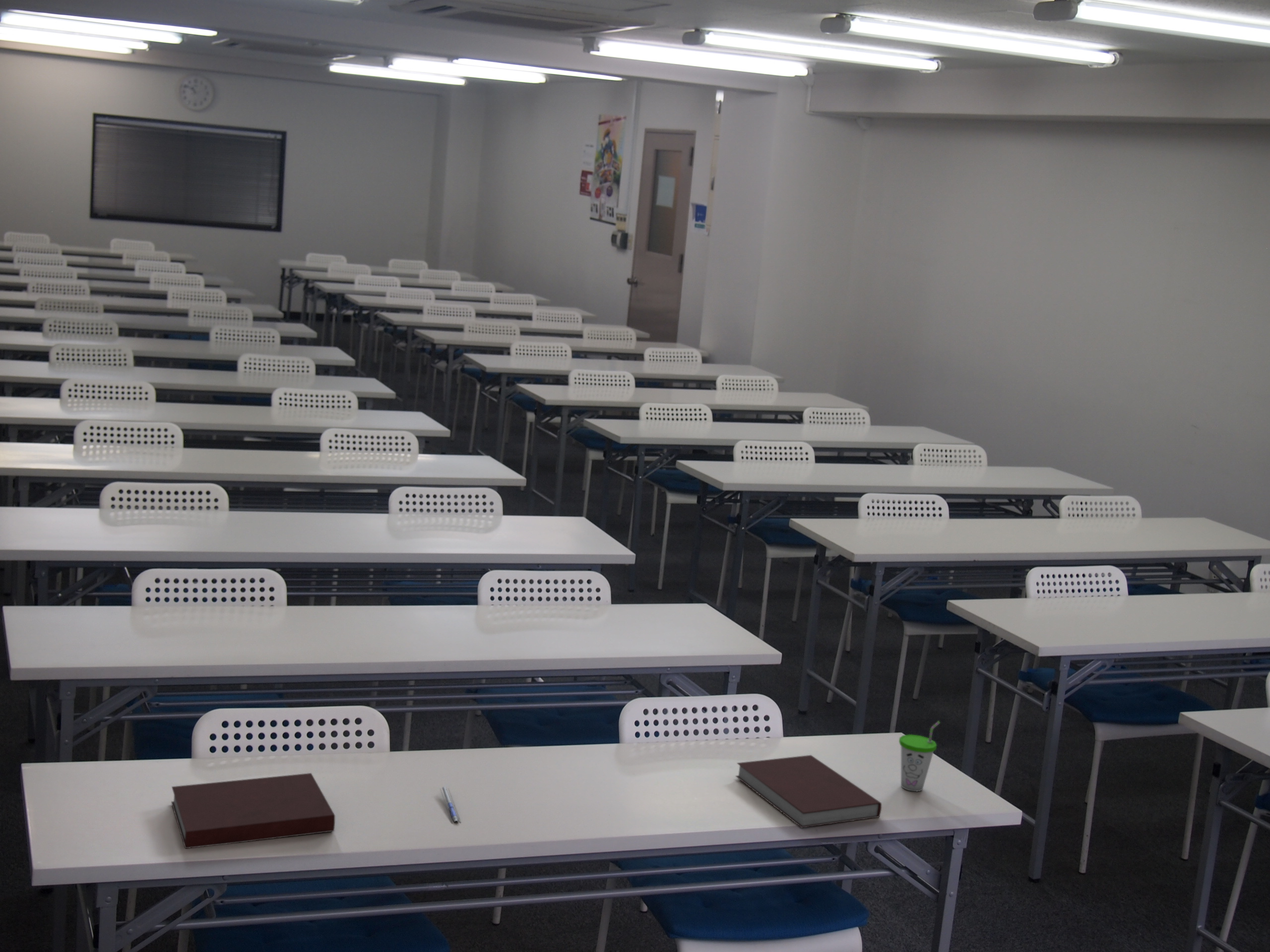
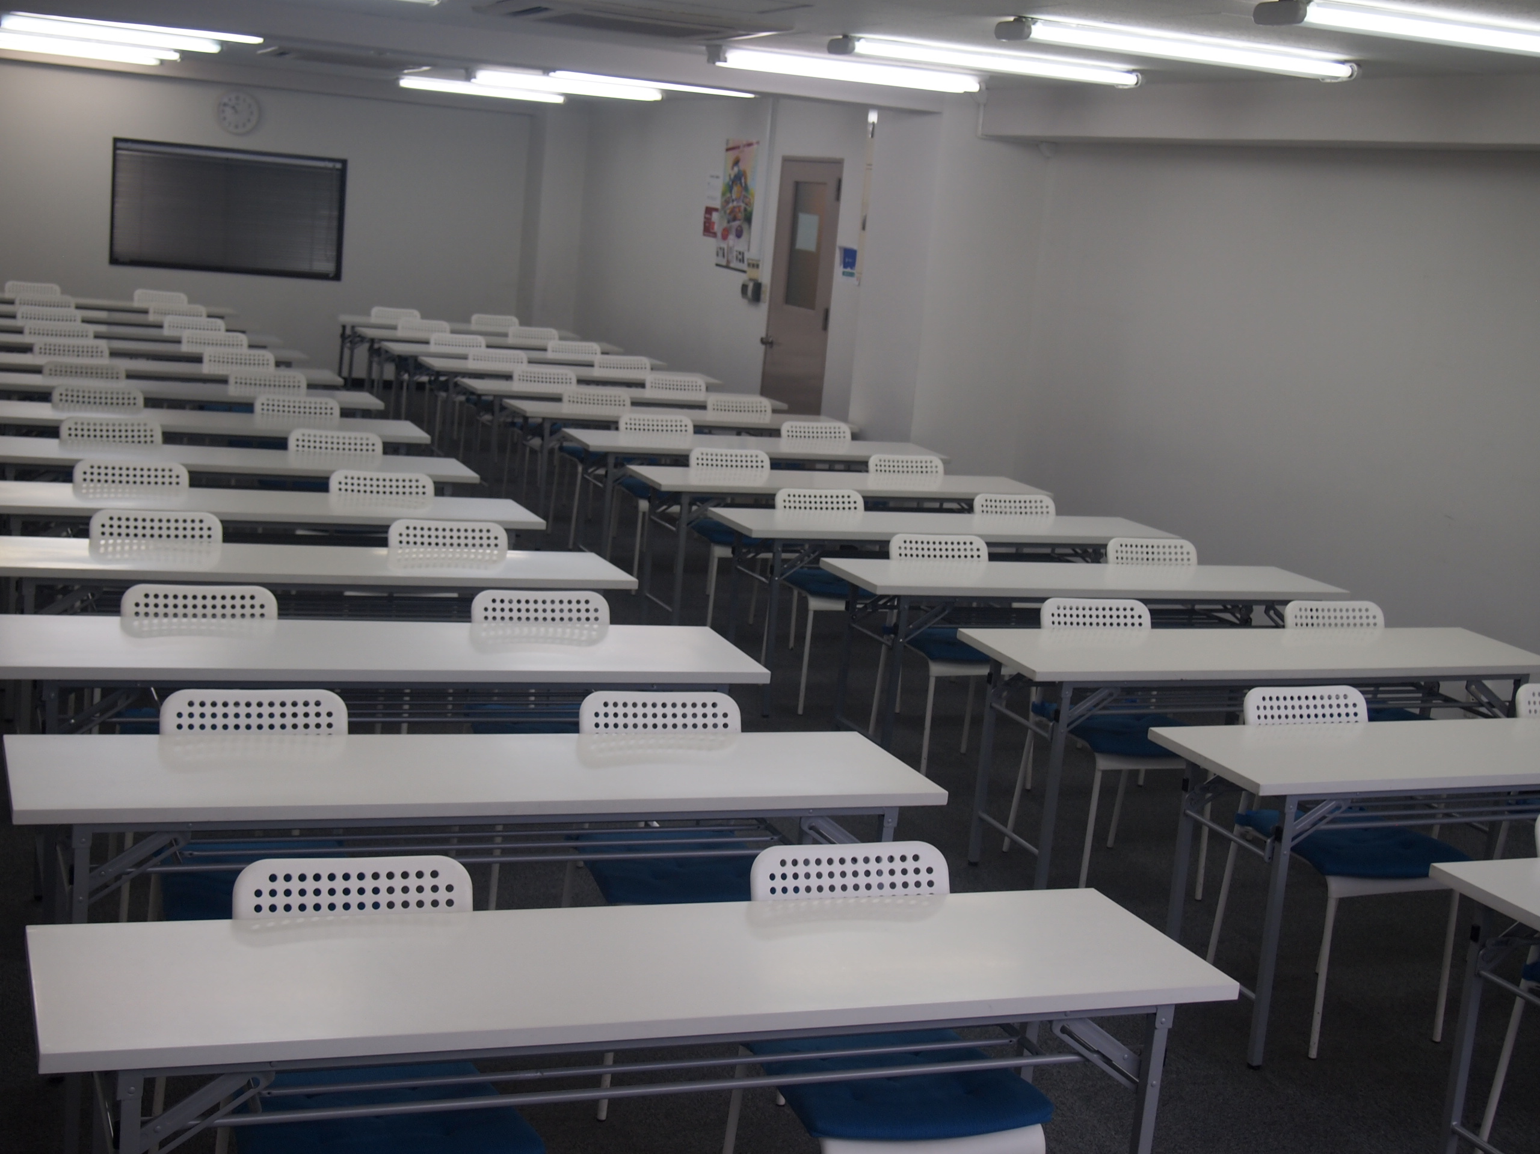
- cup (916, 754)
- notebook (252, 809)
- notebook (807, 789)
- pen (450, 803)
